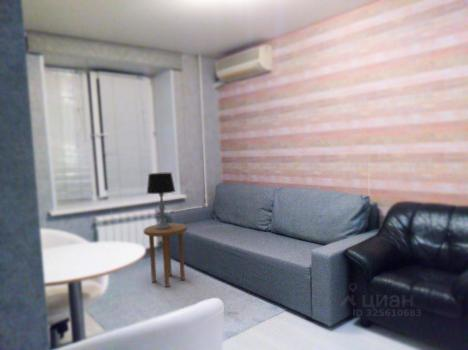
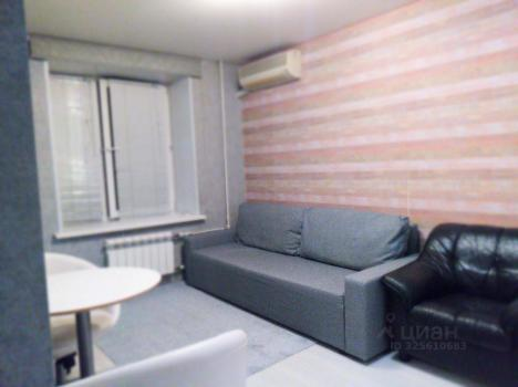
- table lamp (161, 200)
- side table (167, 254)
